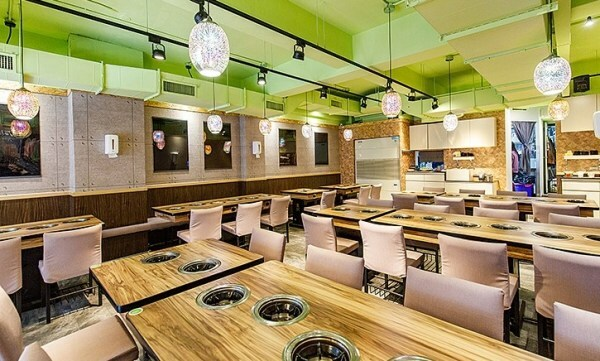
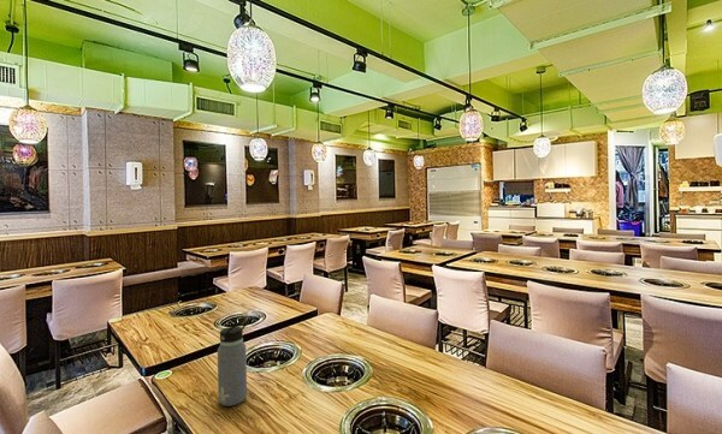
+ water bottle (232, 359)
